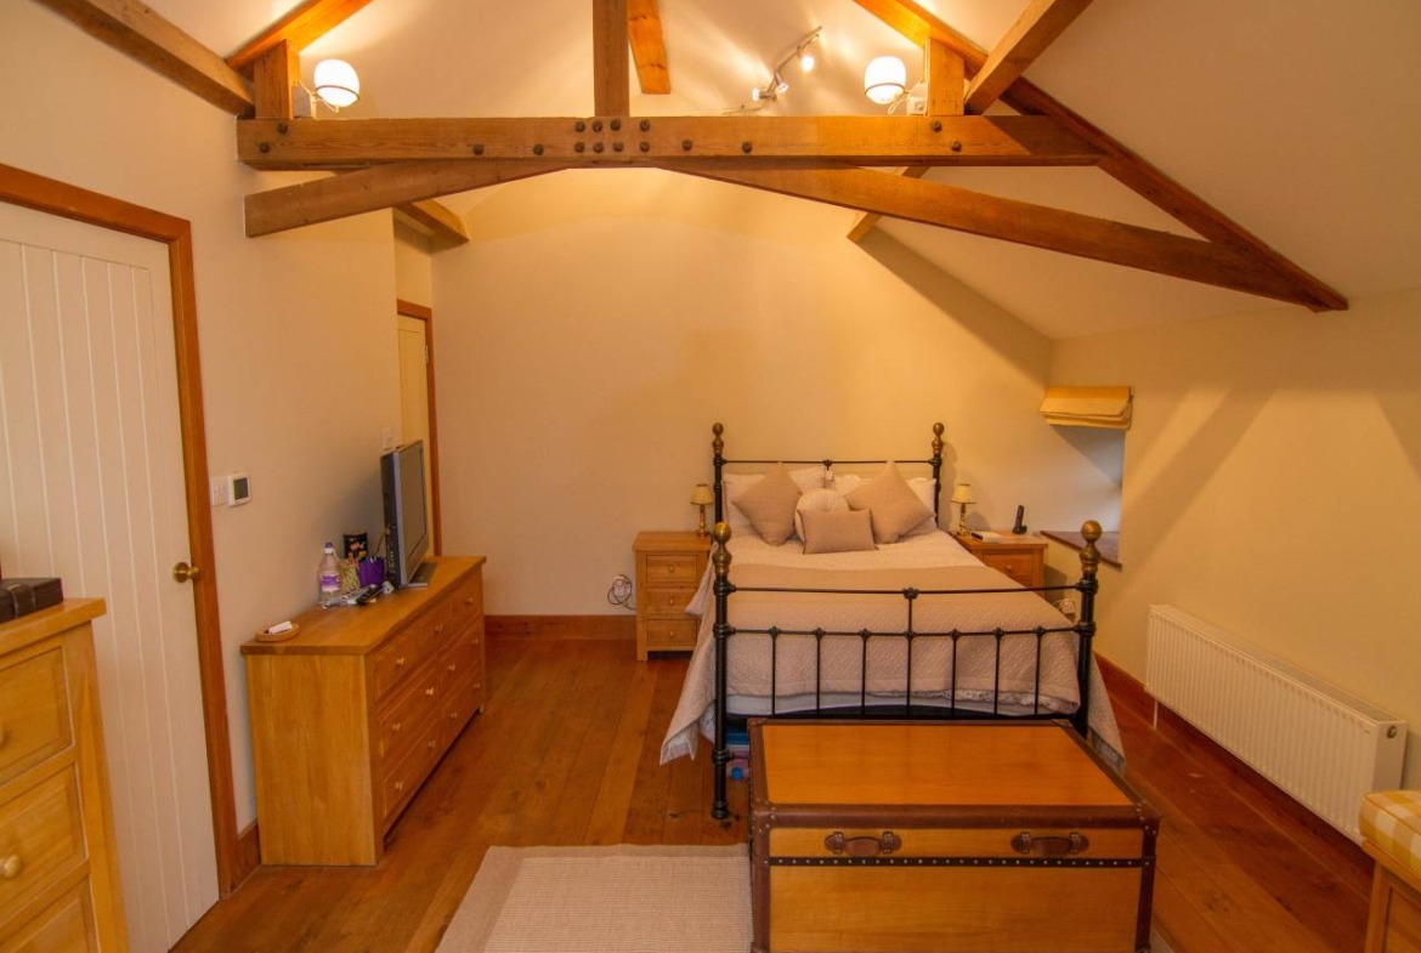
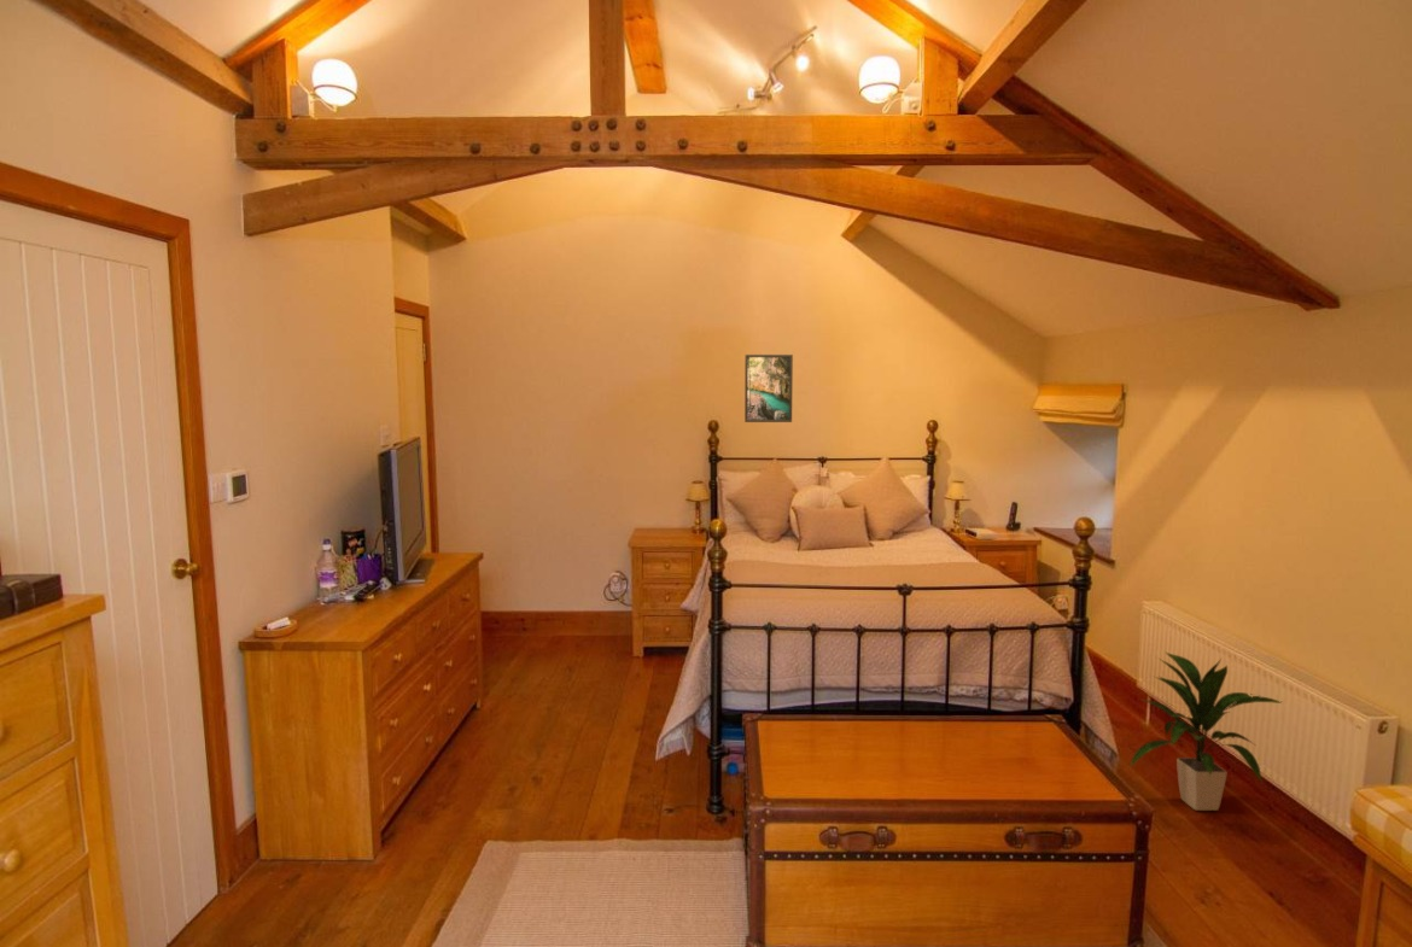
+ indoor plant (1196, 727)
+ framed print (768, 388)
